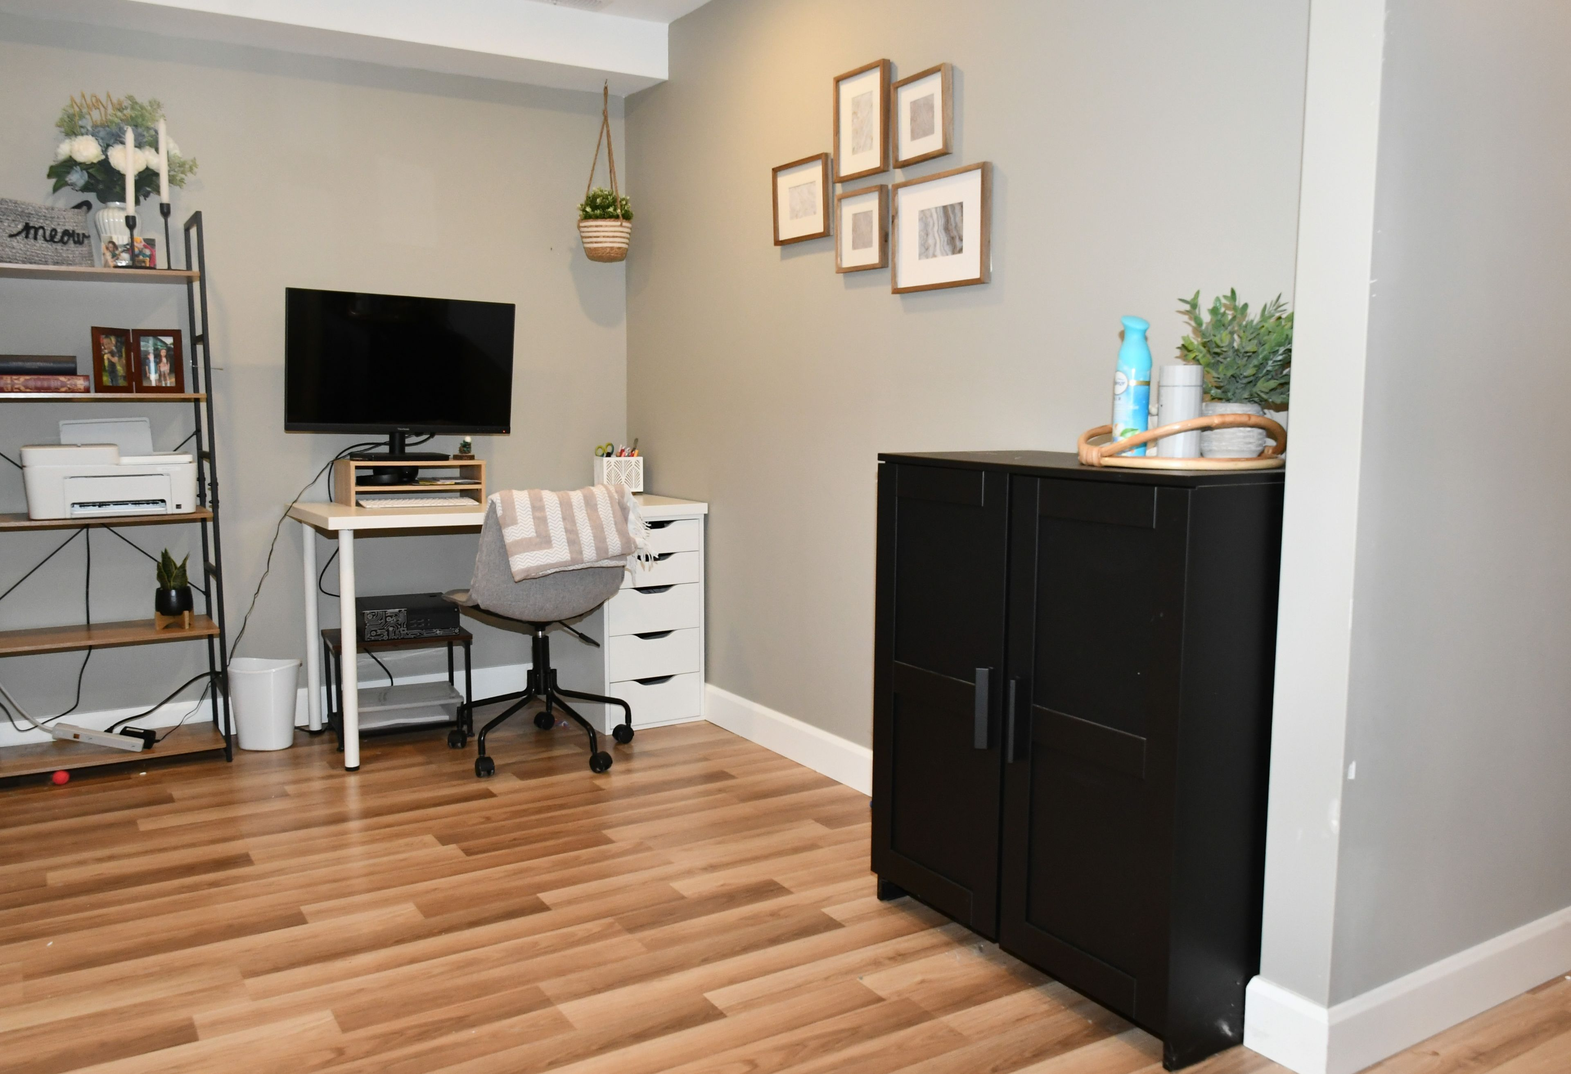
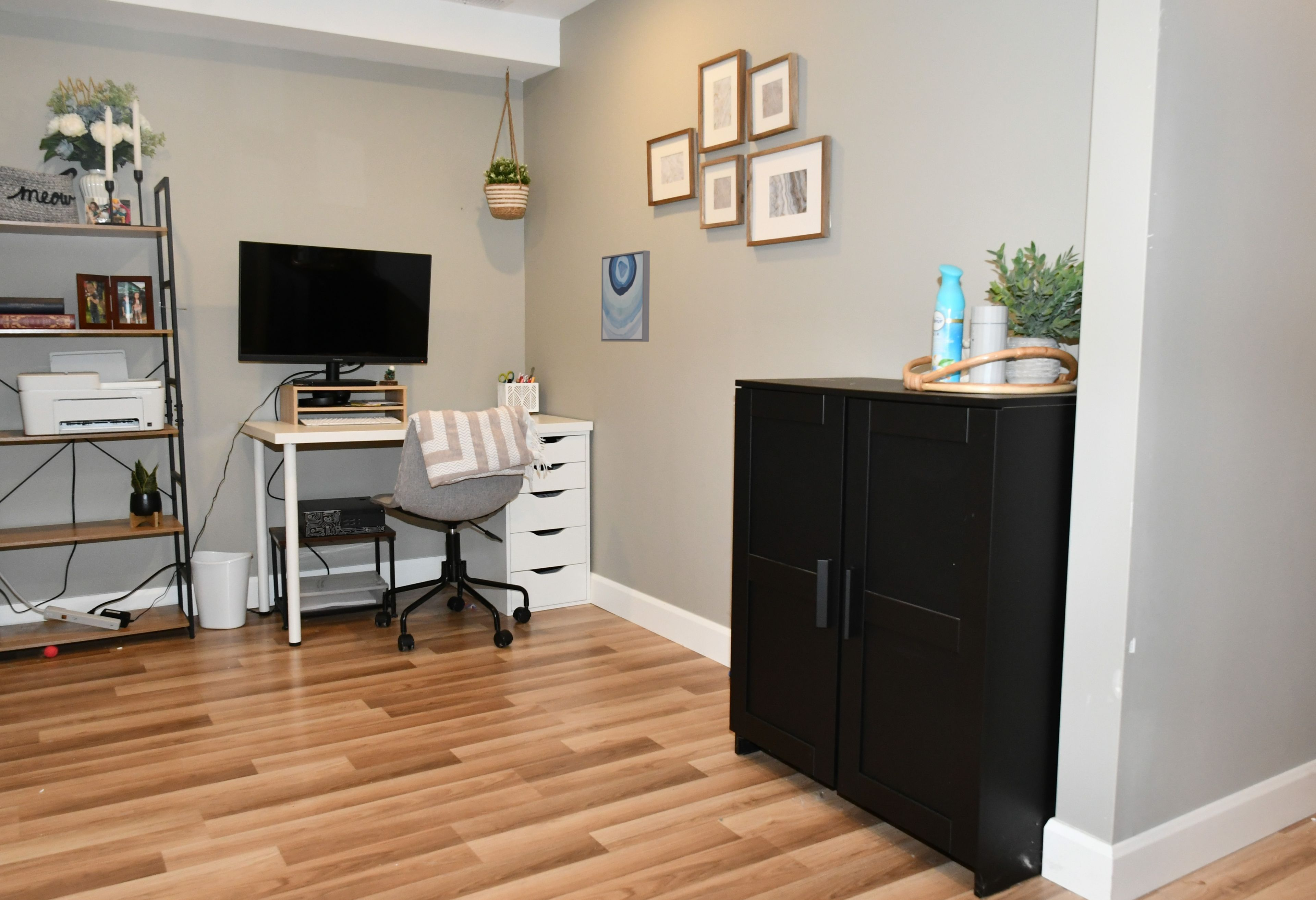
+ wall art (624, 298)
